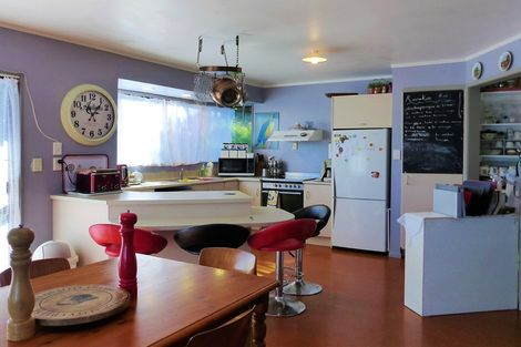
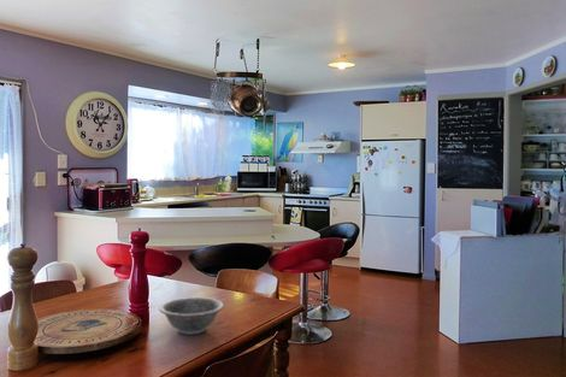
+ decorative bowl (191, 317)
